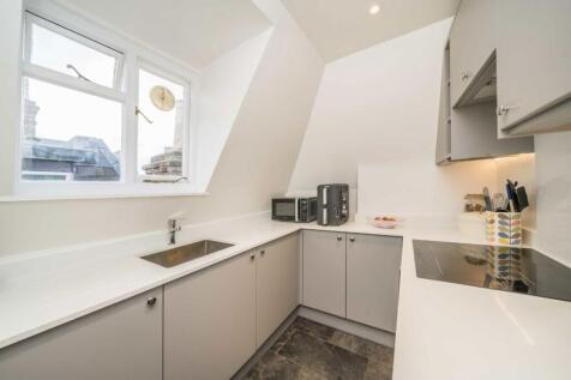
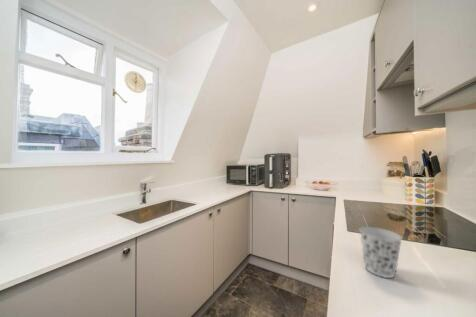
+ cup (379, 251)
